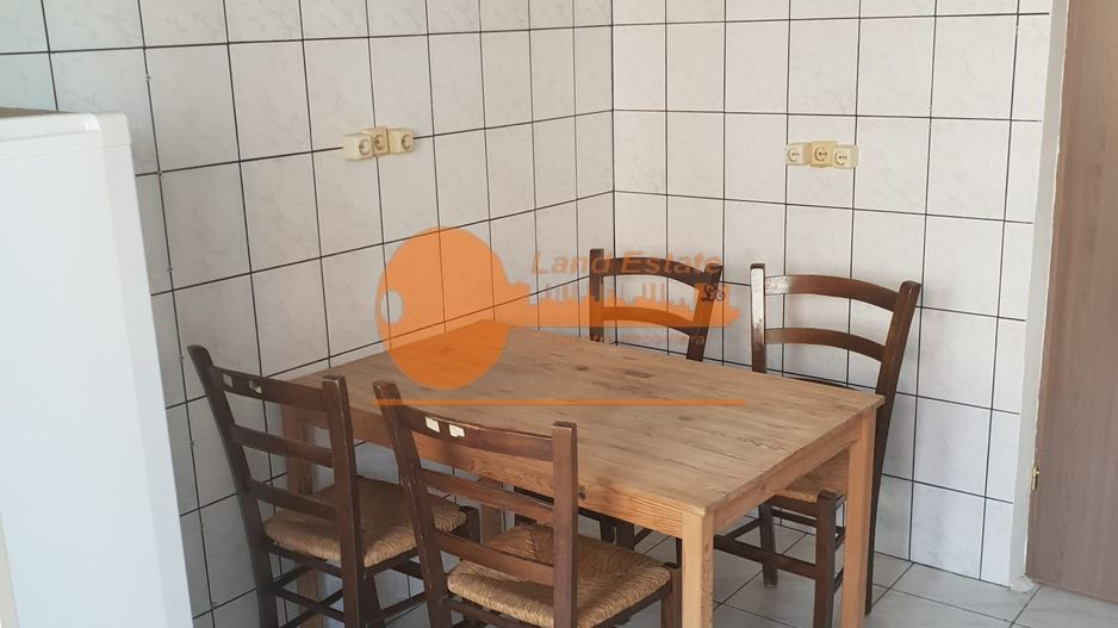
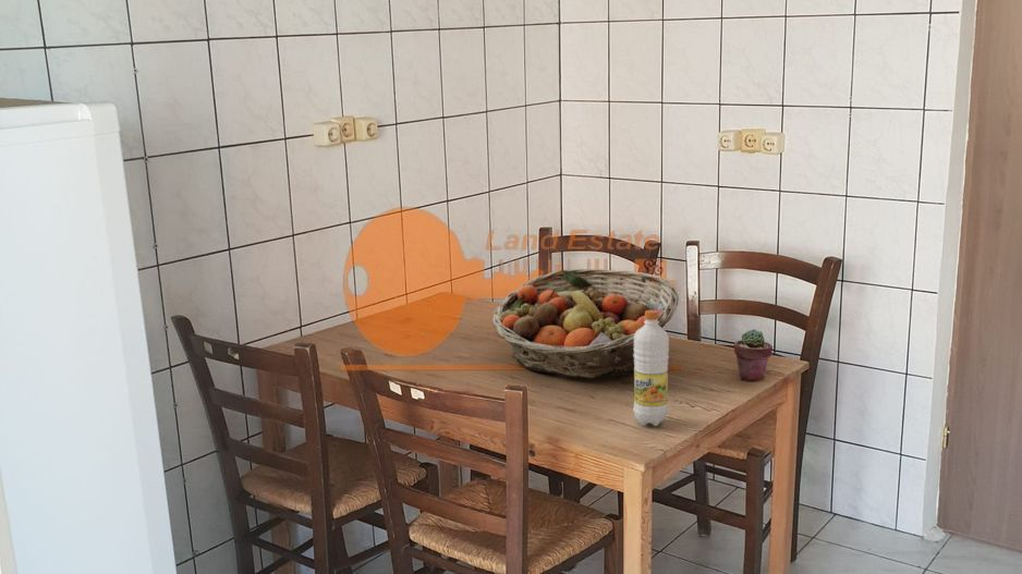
+ fruit basket (583, 320)
+ beverage bottle (650, 367)
+ potted succulent (752, 353)
